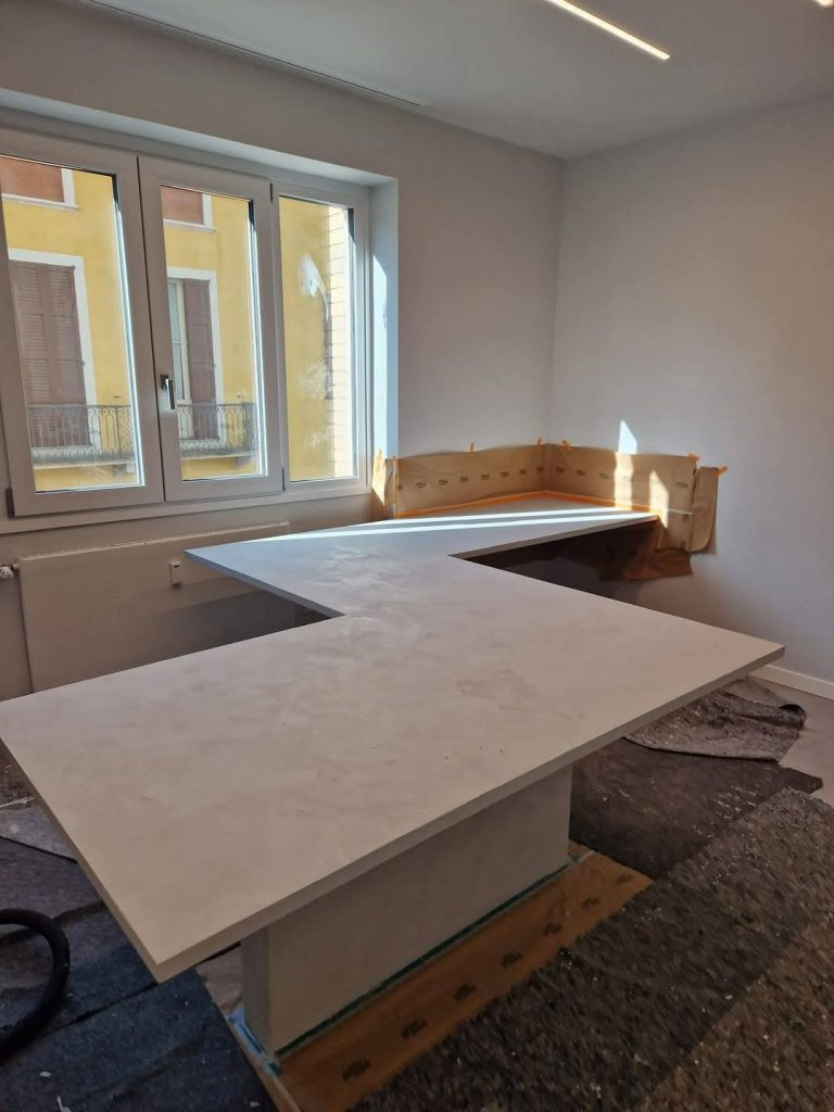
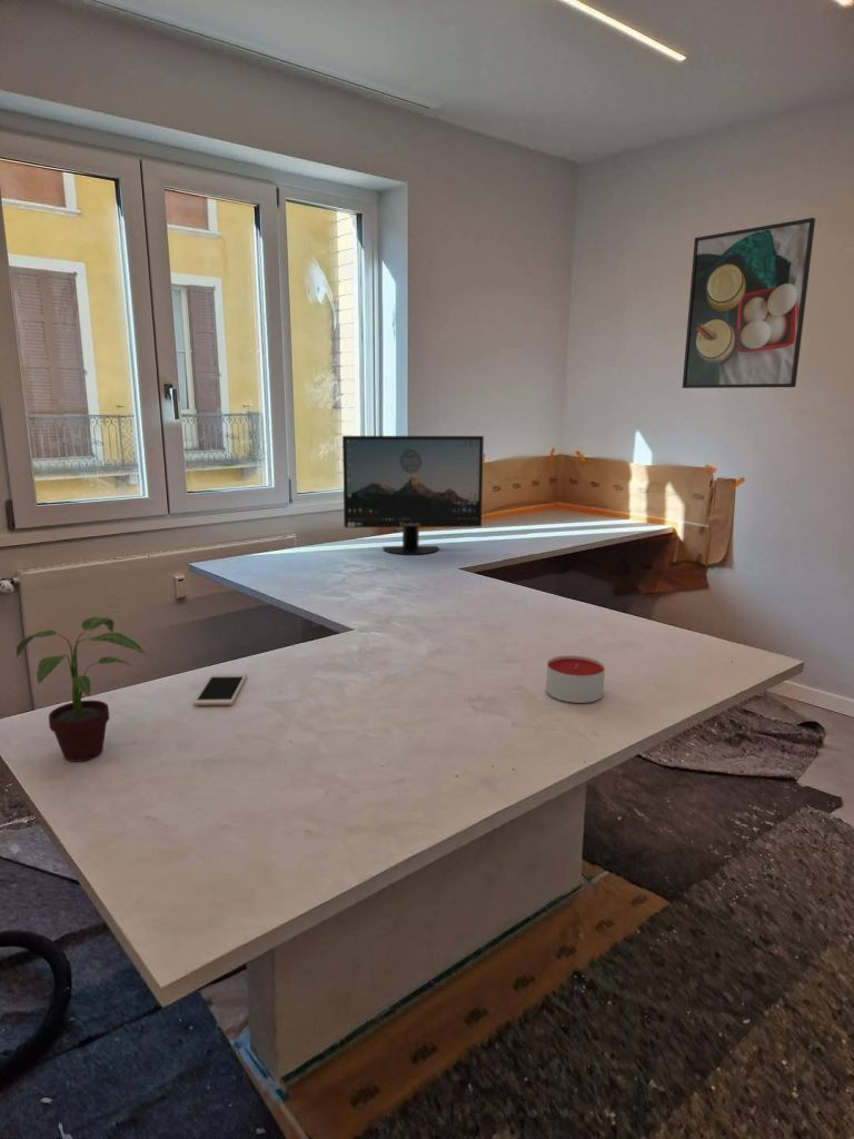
+ cell phone (221, 689)
+ potted plant (83, 692)
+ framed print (743, 309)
+ monitor (413, 494)
+ candle (575, 677)
